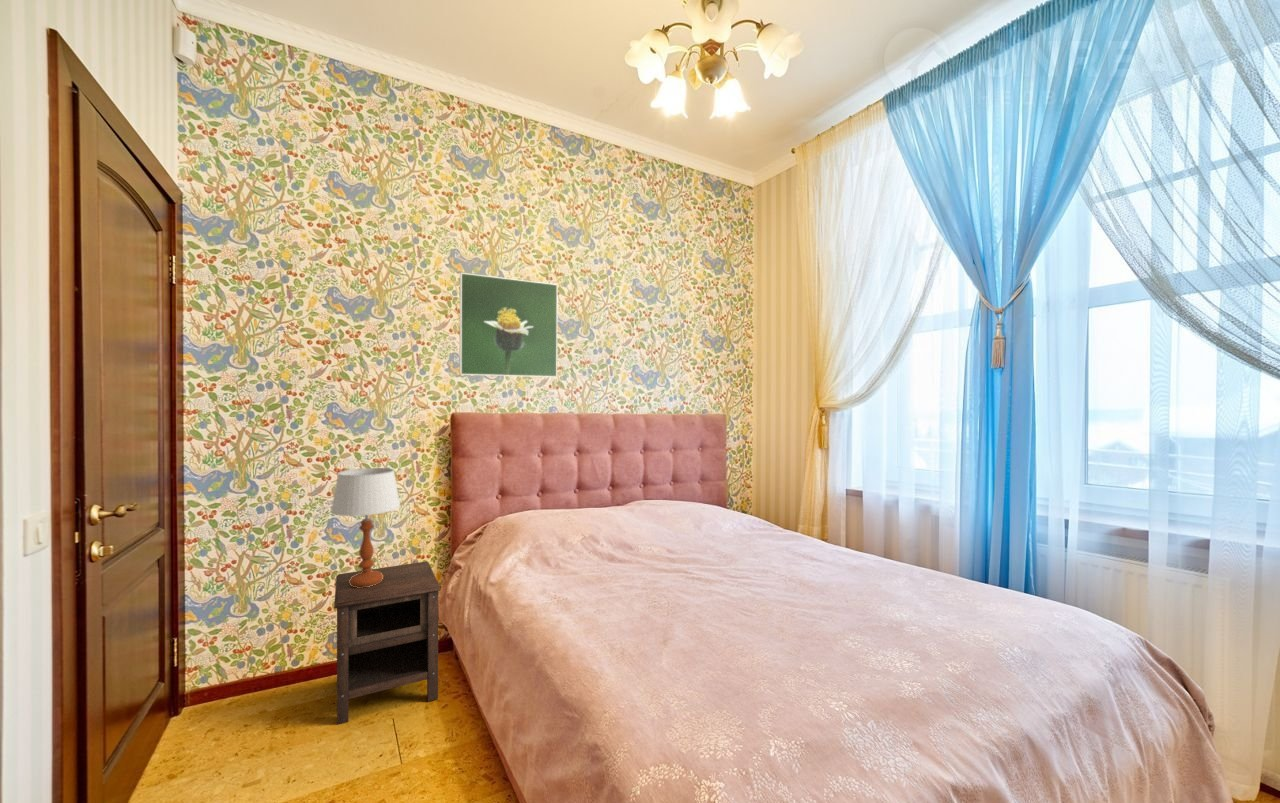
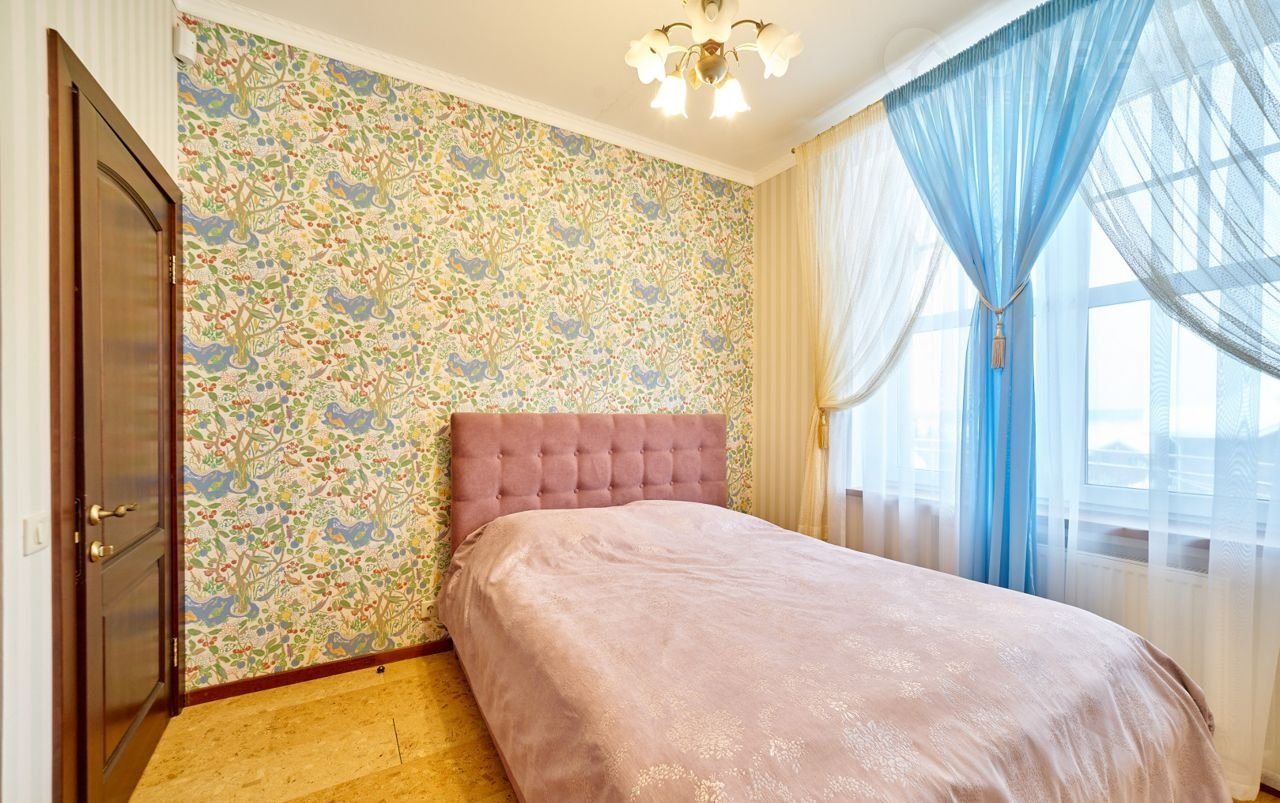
- nightstand (386, 634)
- table lamp (366, 526)
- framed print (510, 327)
